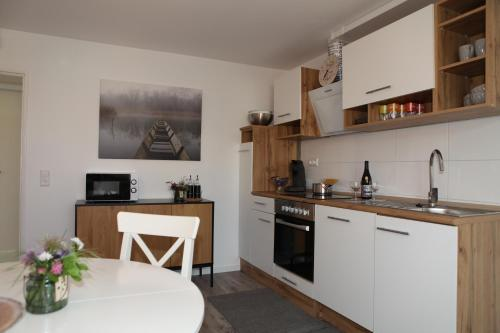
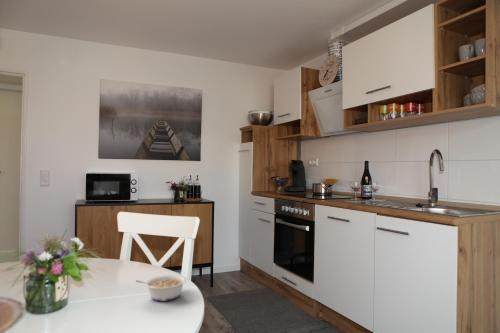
+ legume (164, 287)
